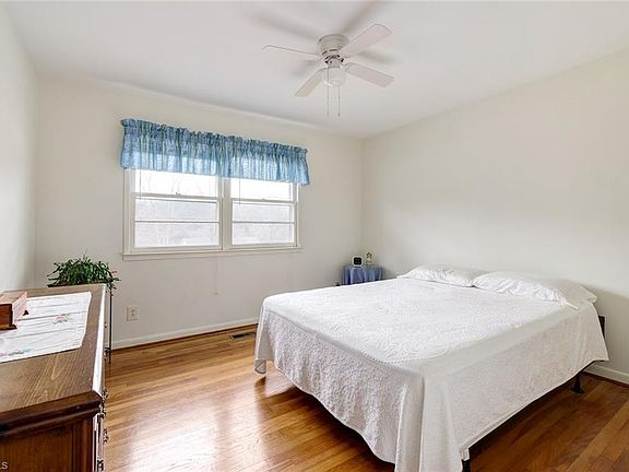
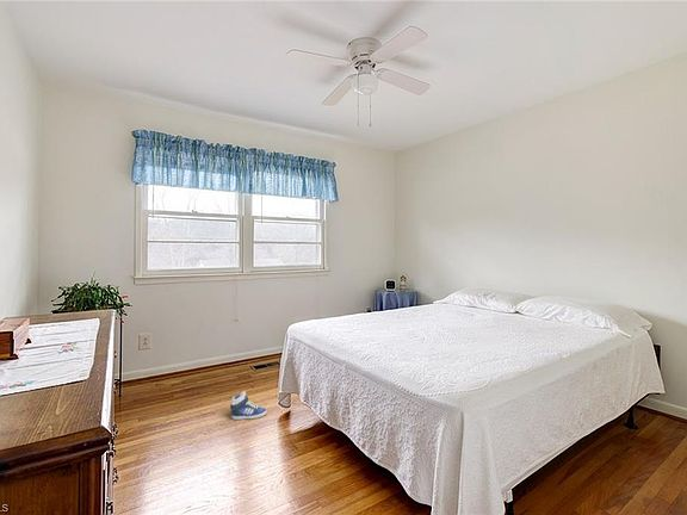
+ sneaker (248, 403)
